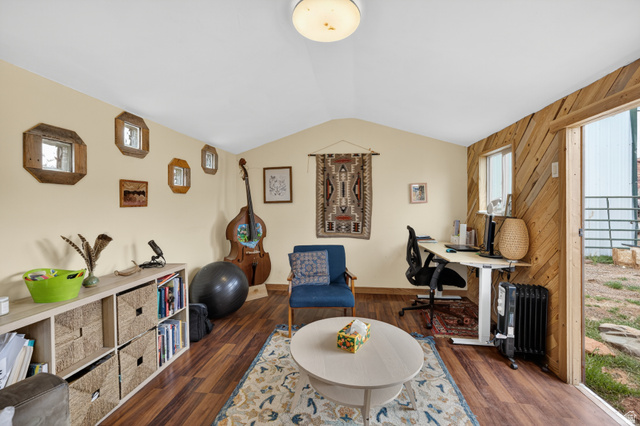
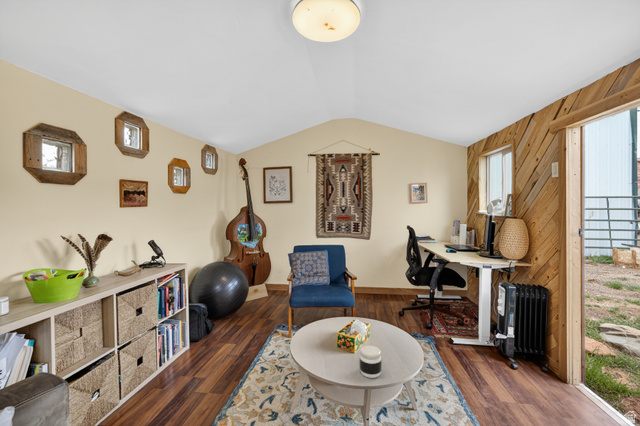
+ jar (370, 361)
